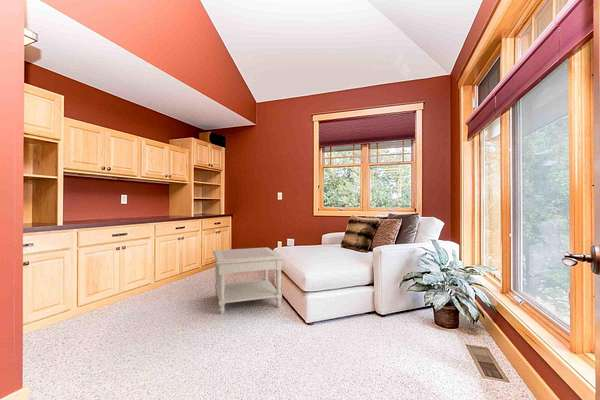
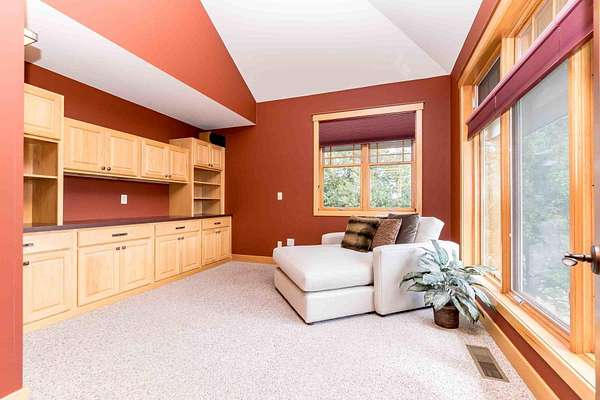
- side table (246, 281)
